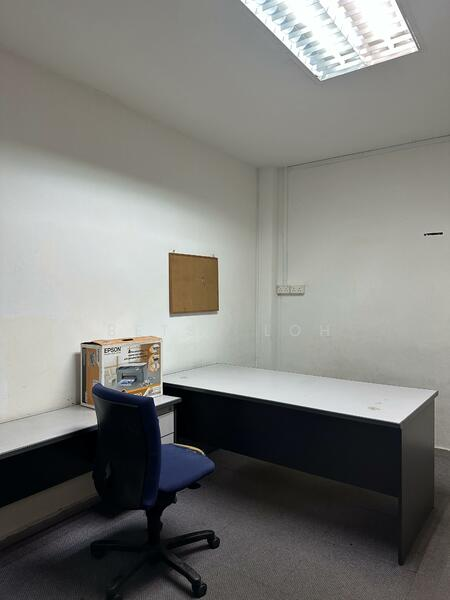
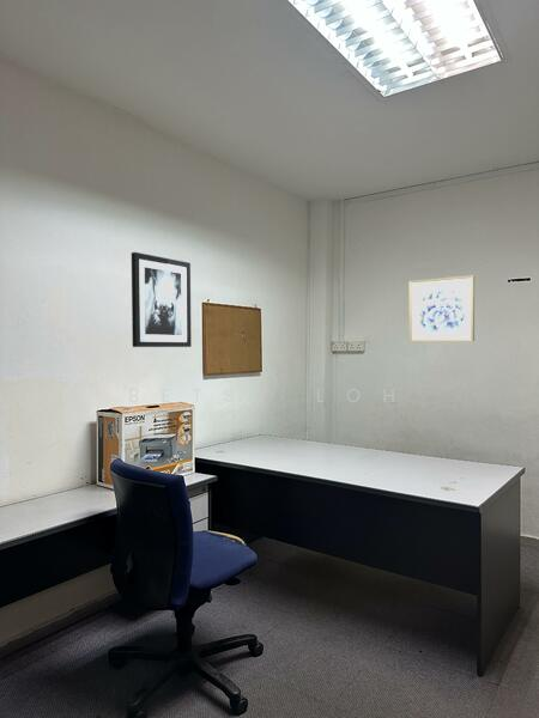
+ wall art (163, 302)
+ wall art (440, 310)
